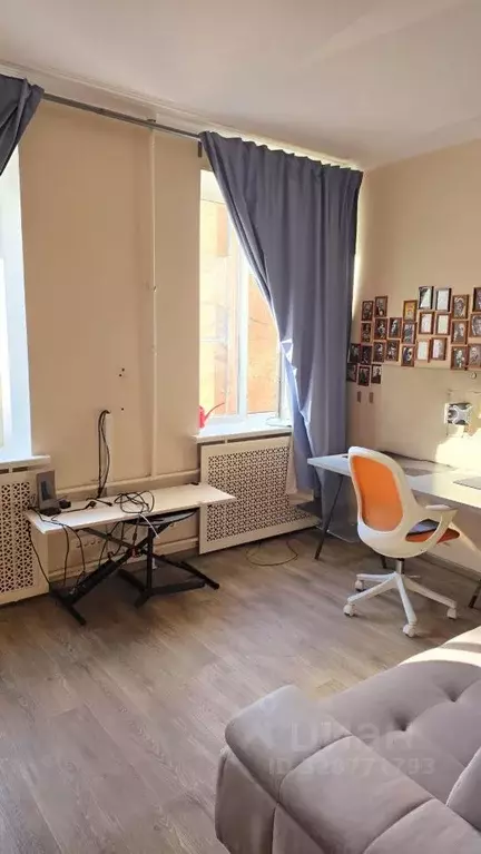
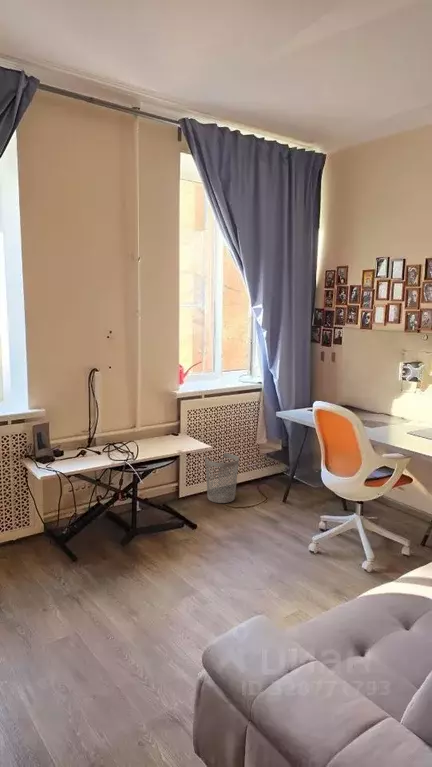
+ wastebasket (221, 478)
